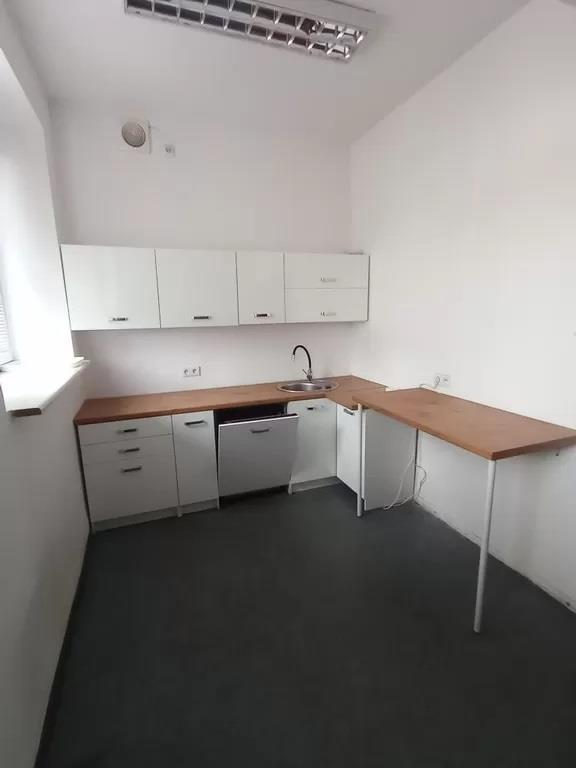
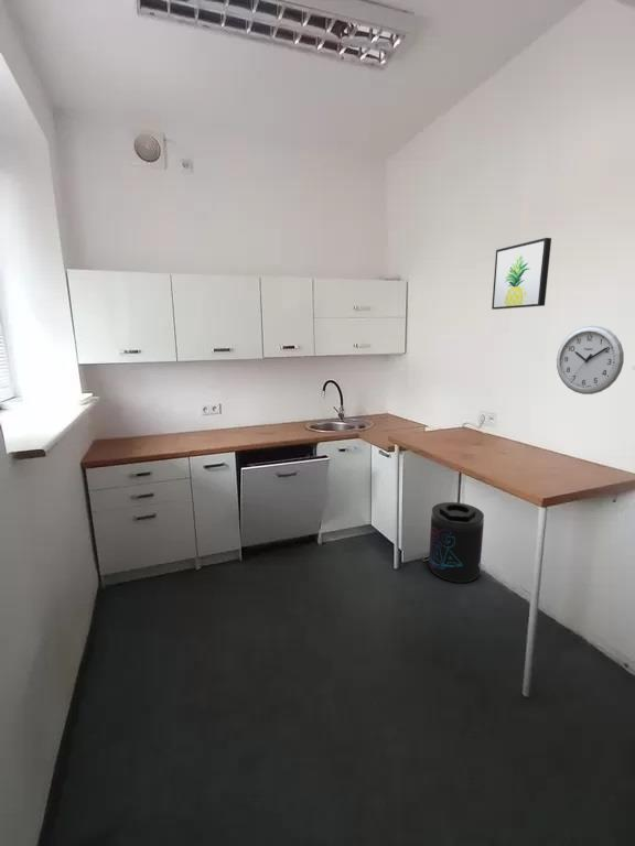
+ supplement container (455, 540)
+ wall art (519, 276)
+ wall clock (586, 360)
